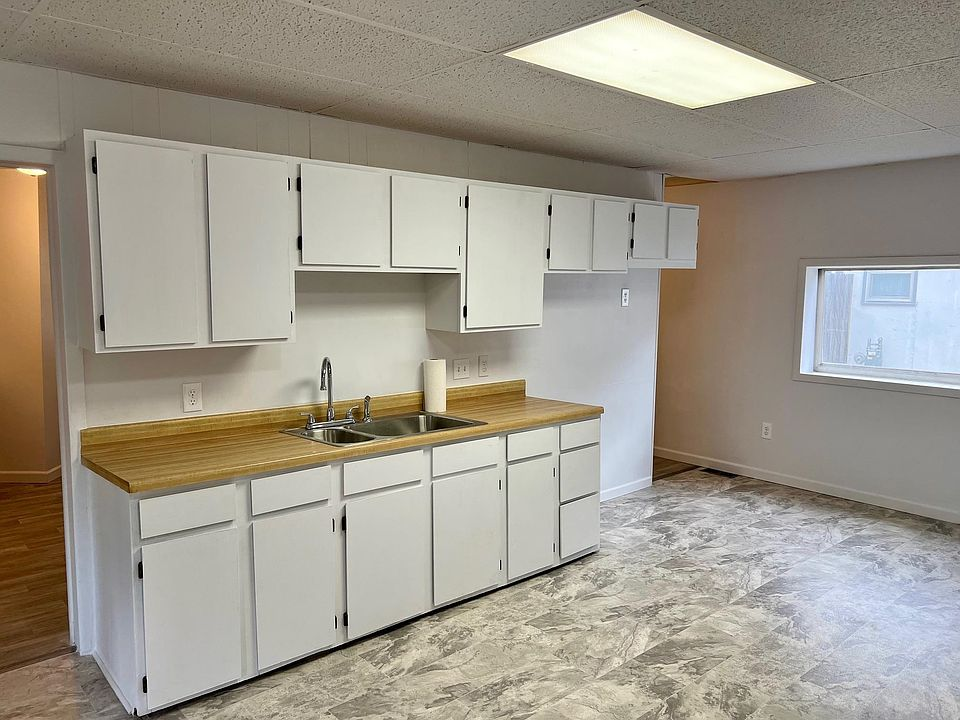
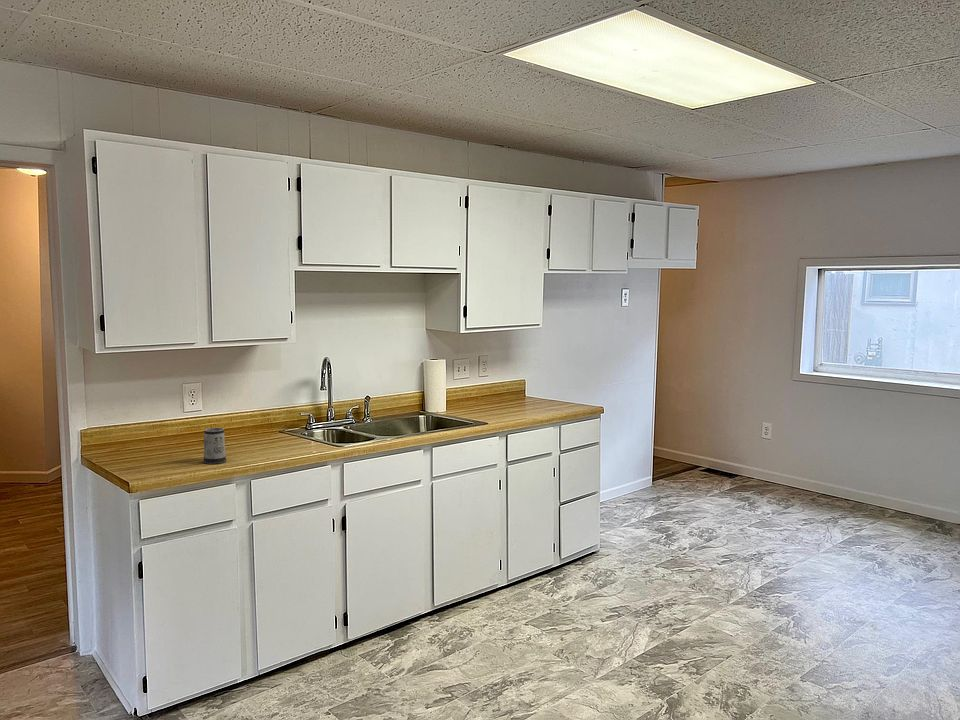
+ mug (212, 444)
